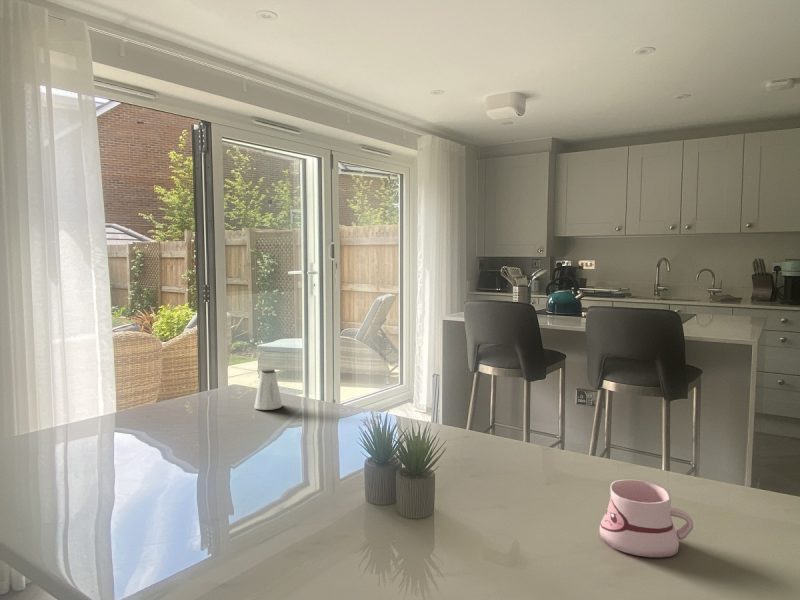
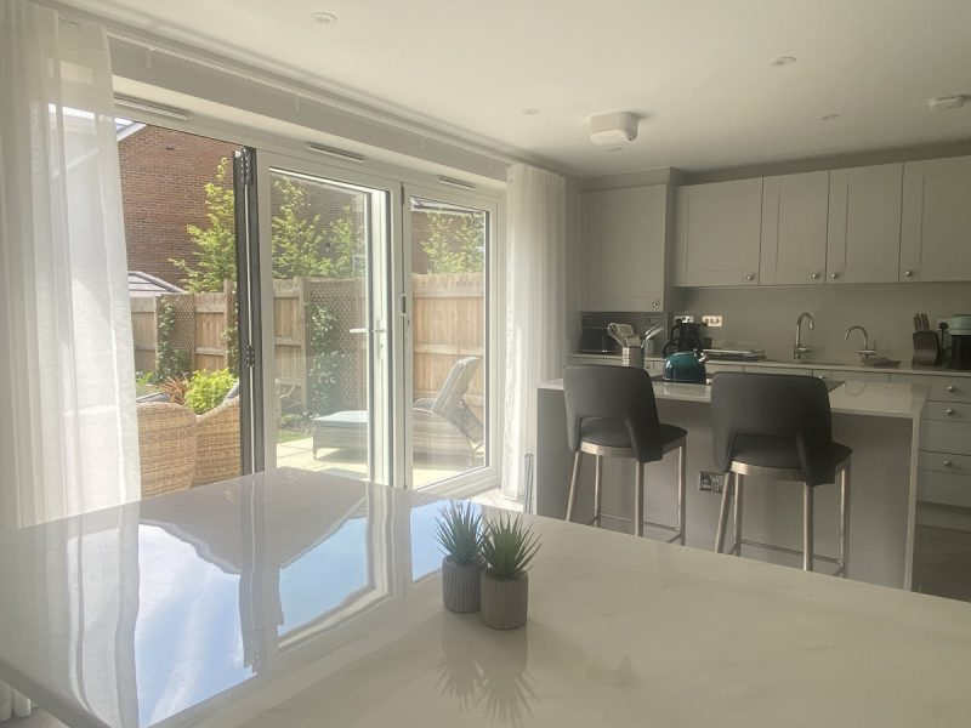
- mug (645, 517)
- saltshaker (268, 387)
